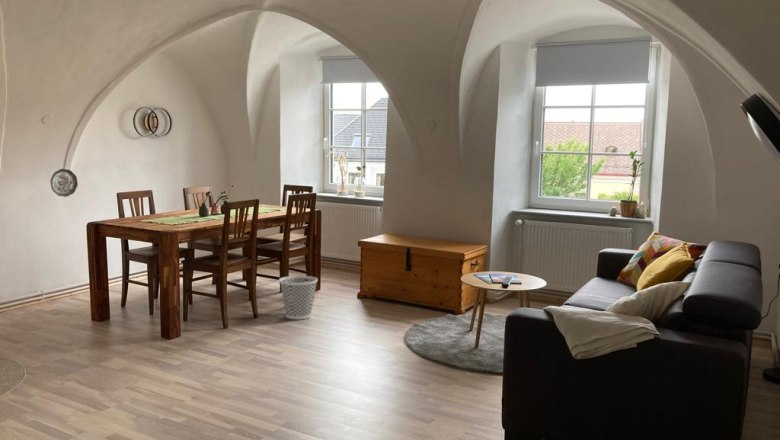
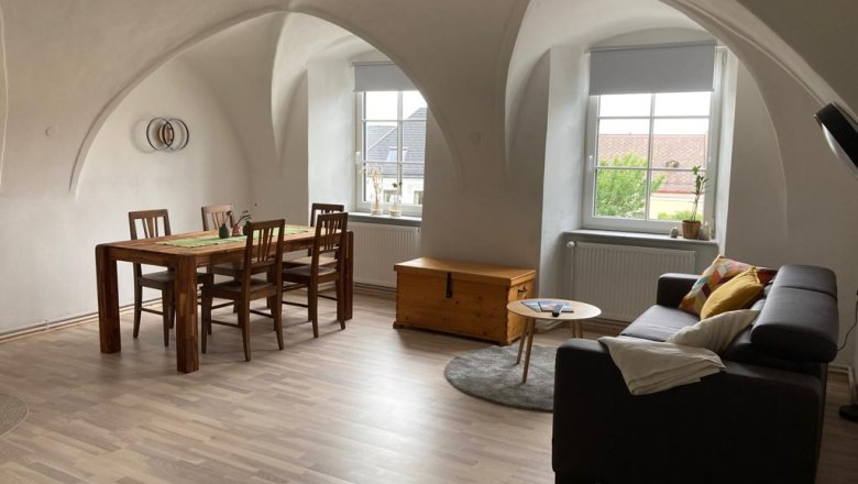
- decorative plate (63, 182)
- wastebasket (298, 297)
